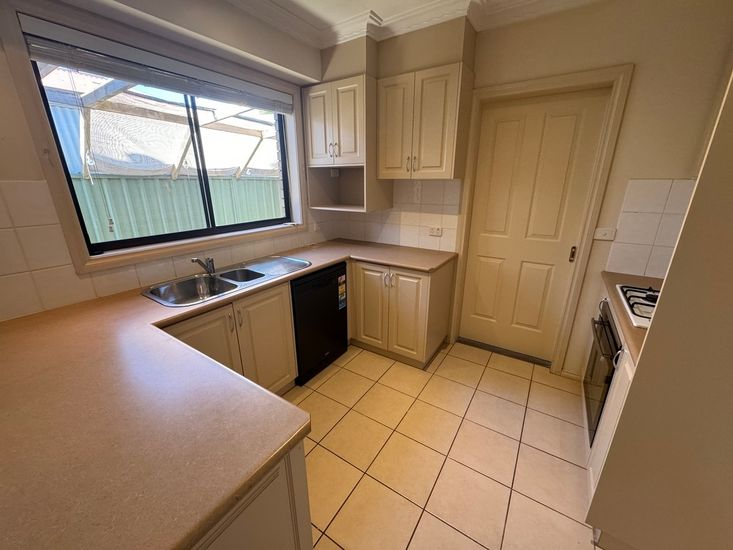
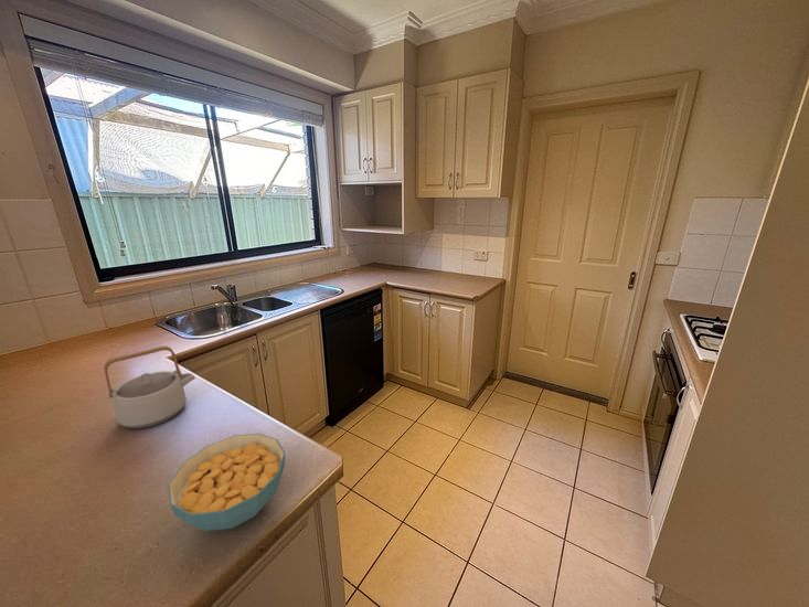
+ cereal bowl (233, 488)
+ teapot (153, 382)
